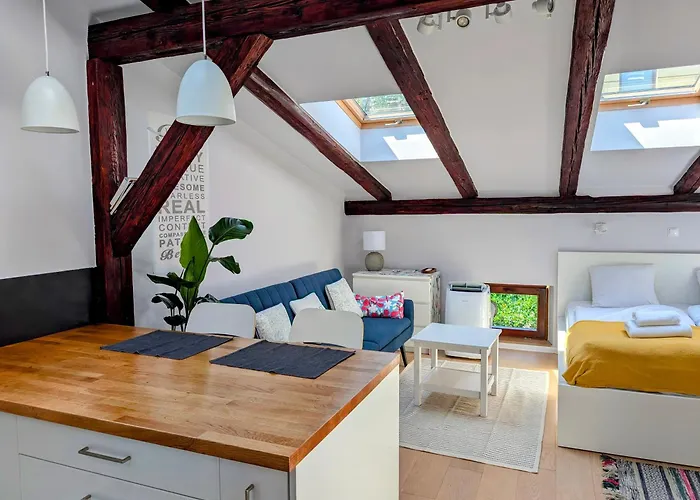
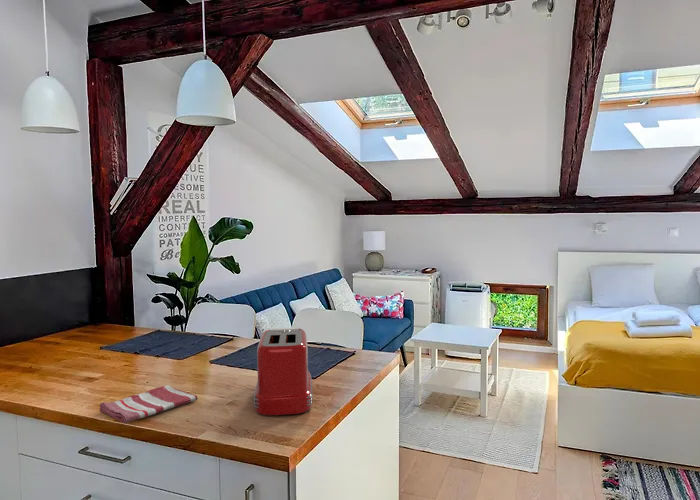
+ toaster (283, 366)
+ dish towel (149, 402)
